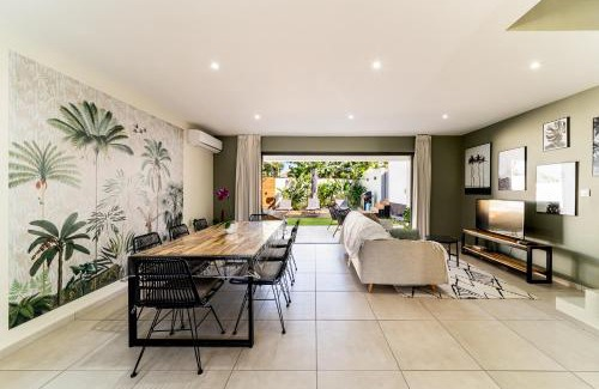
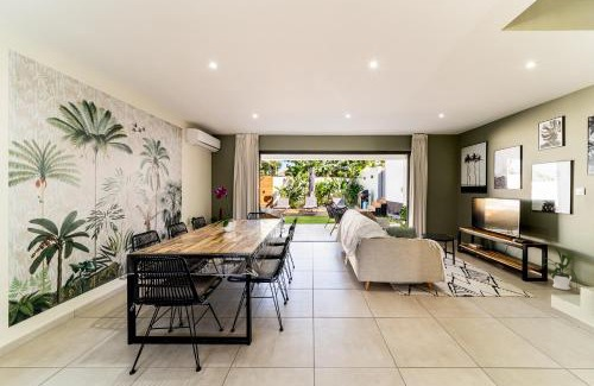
+ house plant (560, 267)
